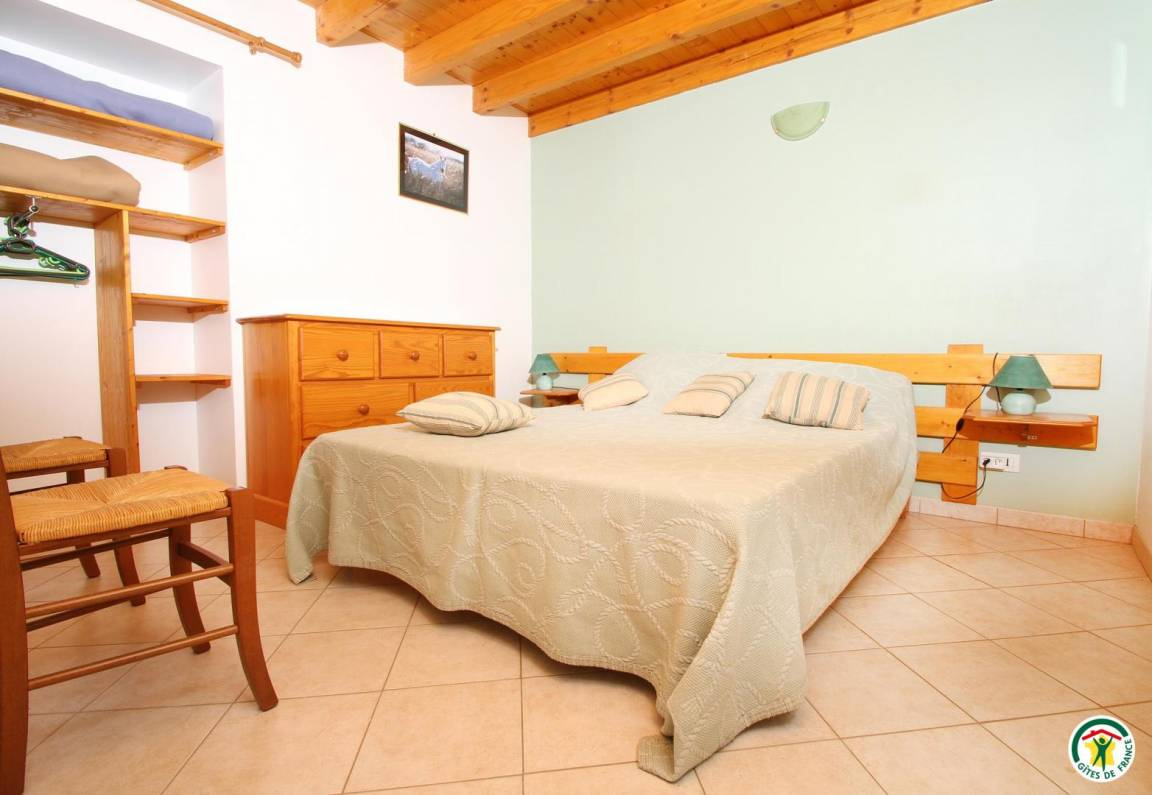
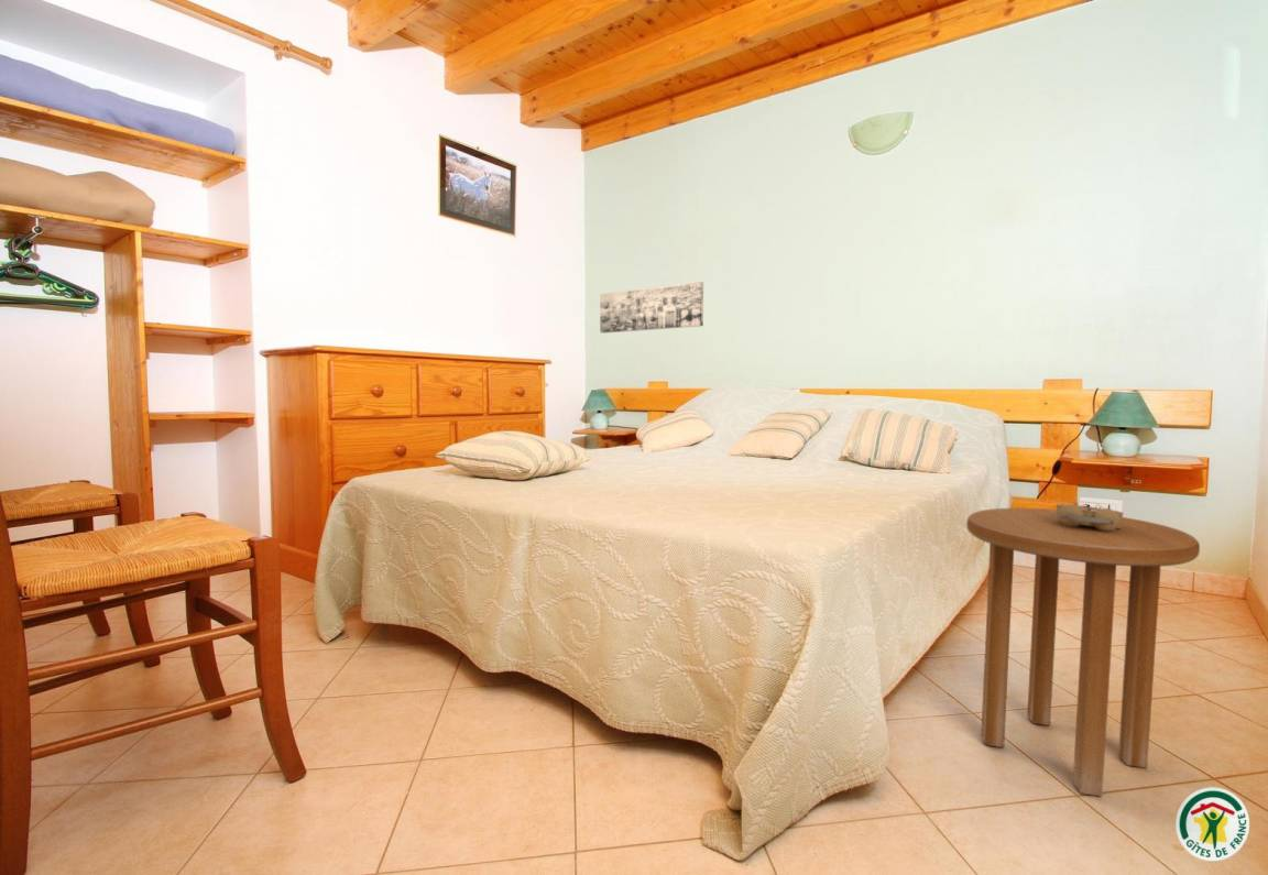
+ alarm clock (1087, 514)
+ side table (1054, 636)
+ wall art (648, 308)
